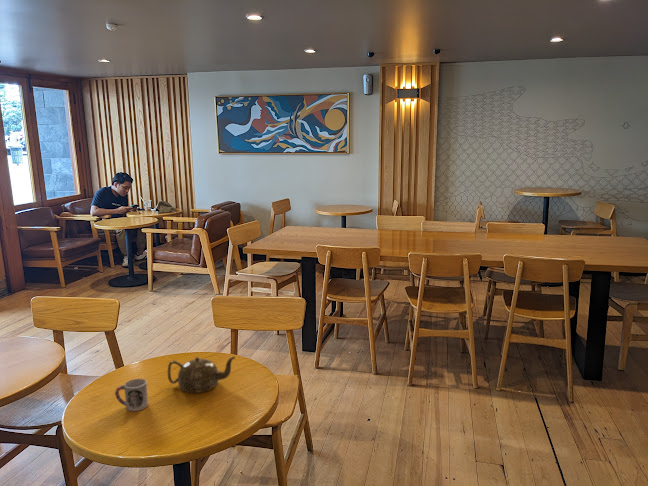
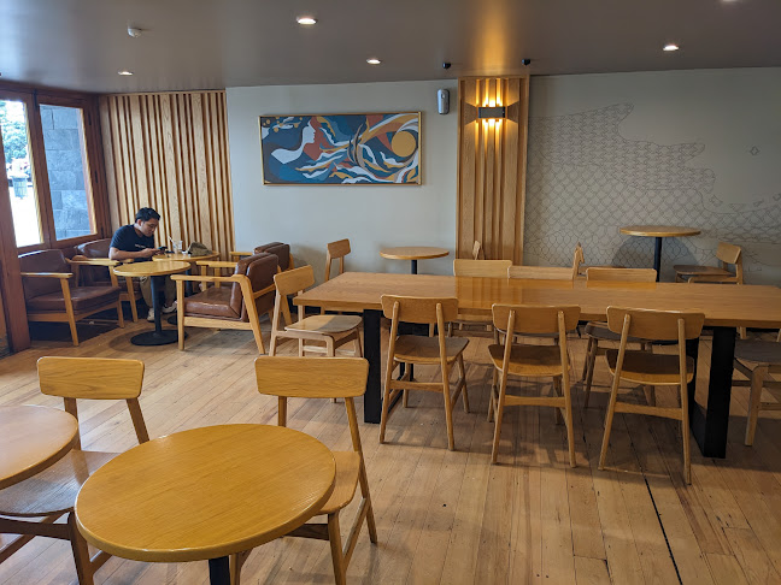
- teapot (201, 371)
- cup (131, 395)
